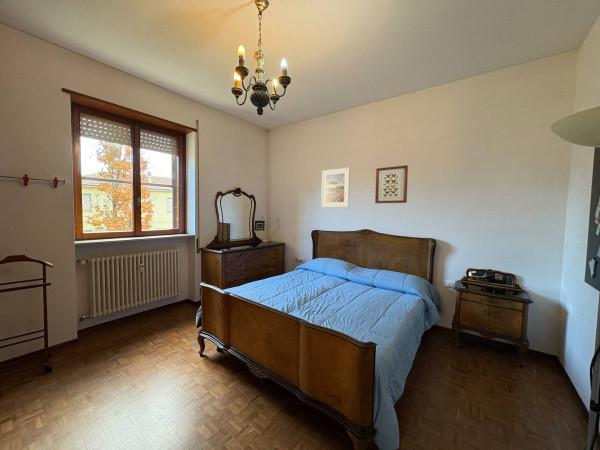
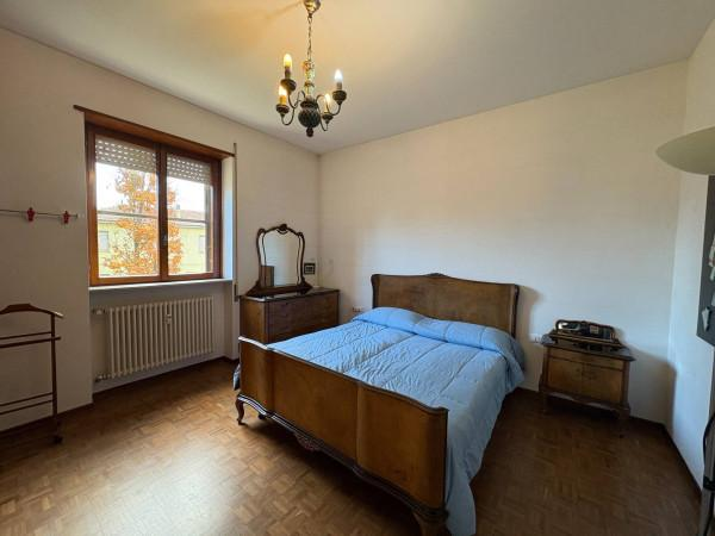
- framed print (335, 188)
- wall art (390, 185)
